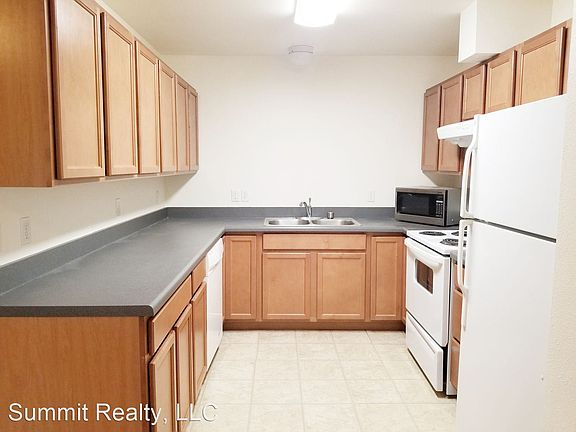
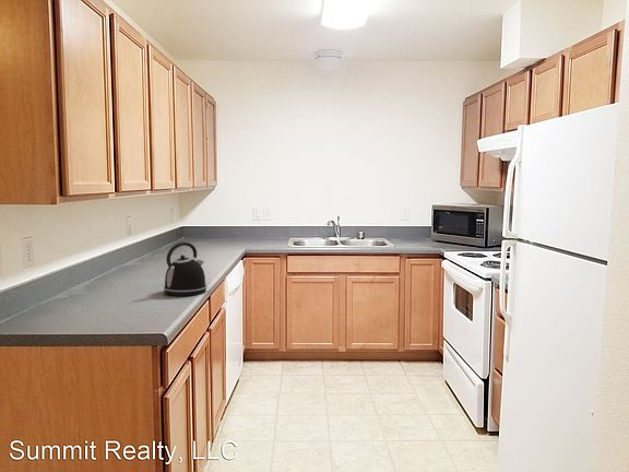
+ kettle (185, 267)
